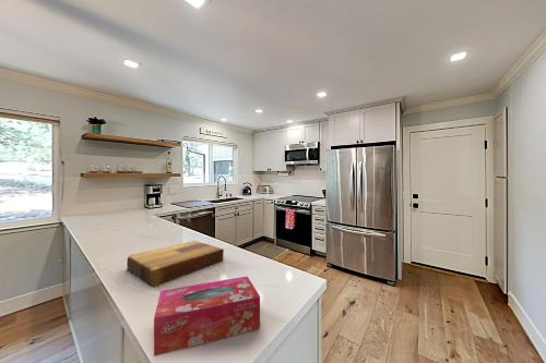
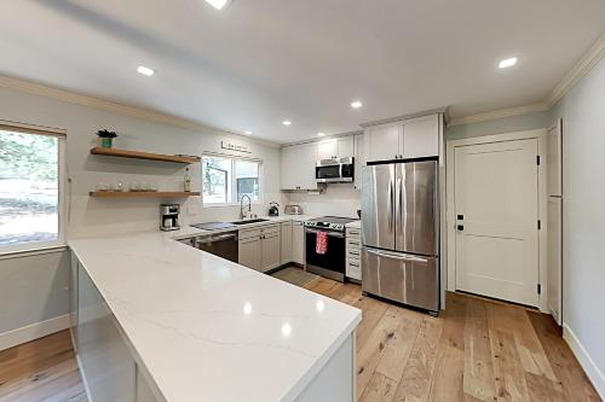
- tissue box (209, 308)
- cutting board (177, 257)
